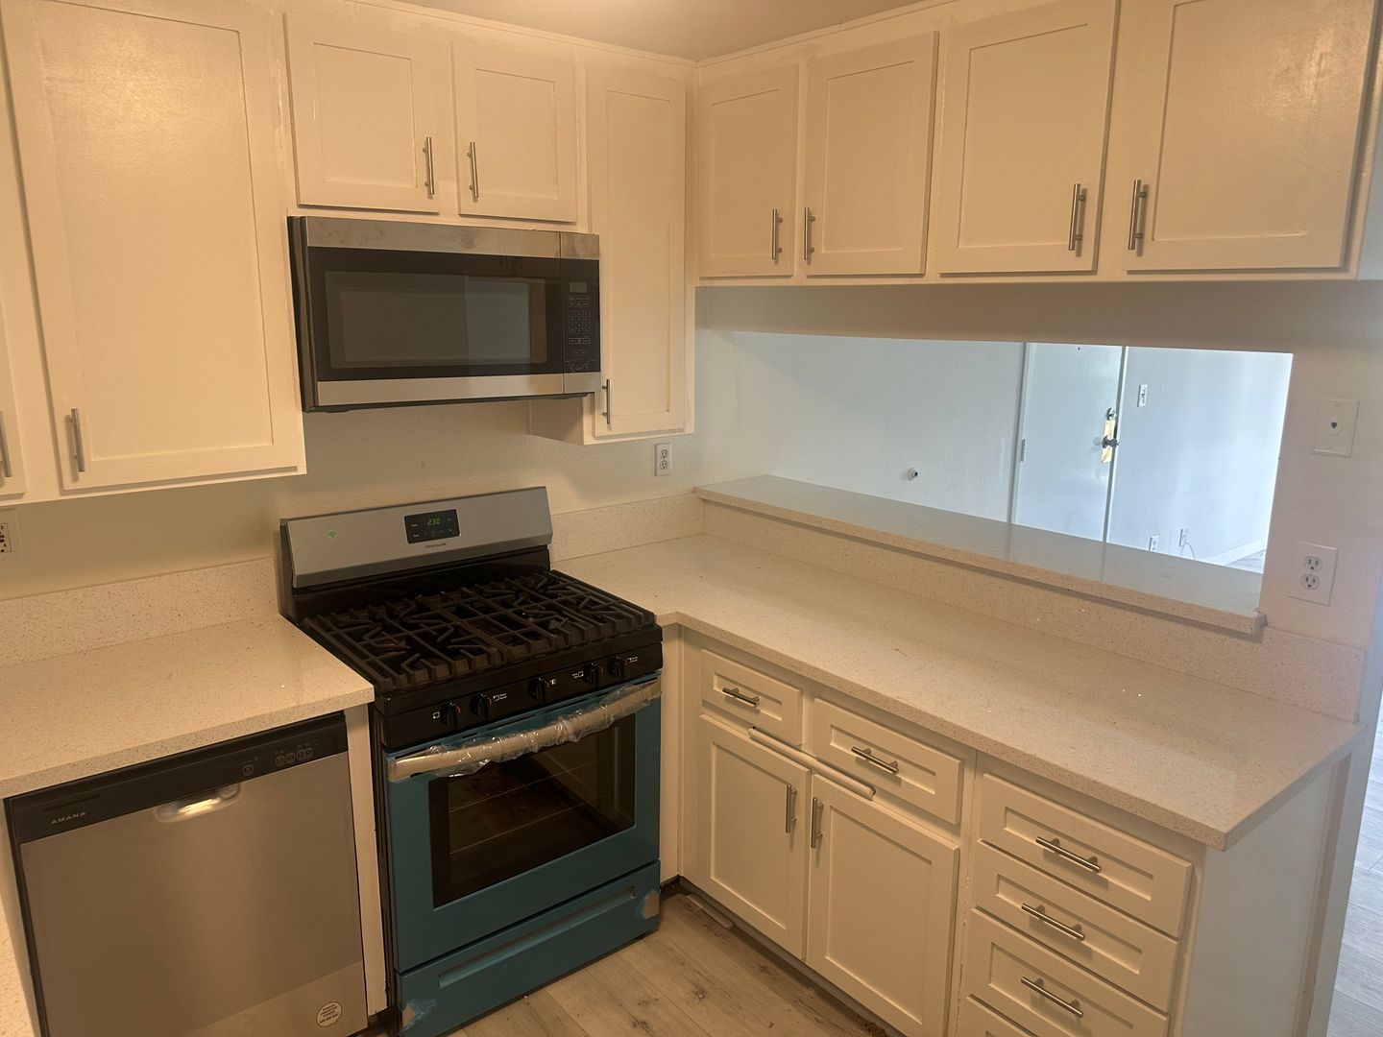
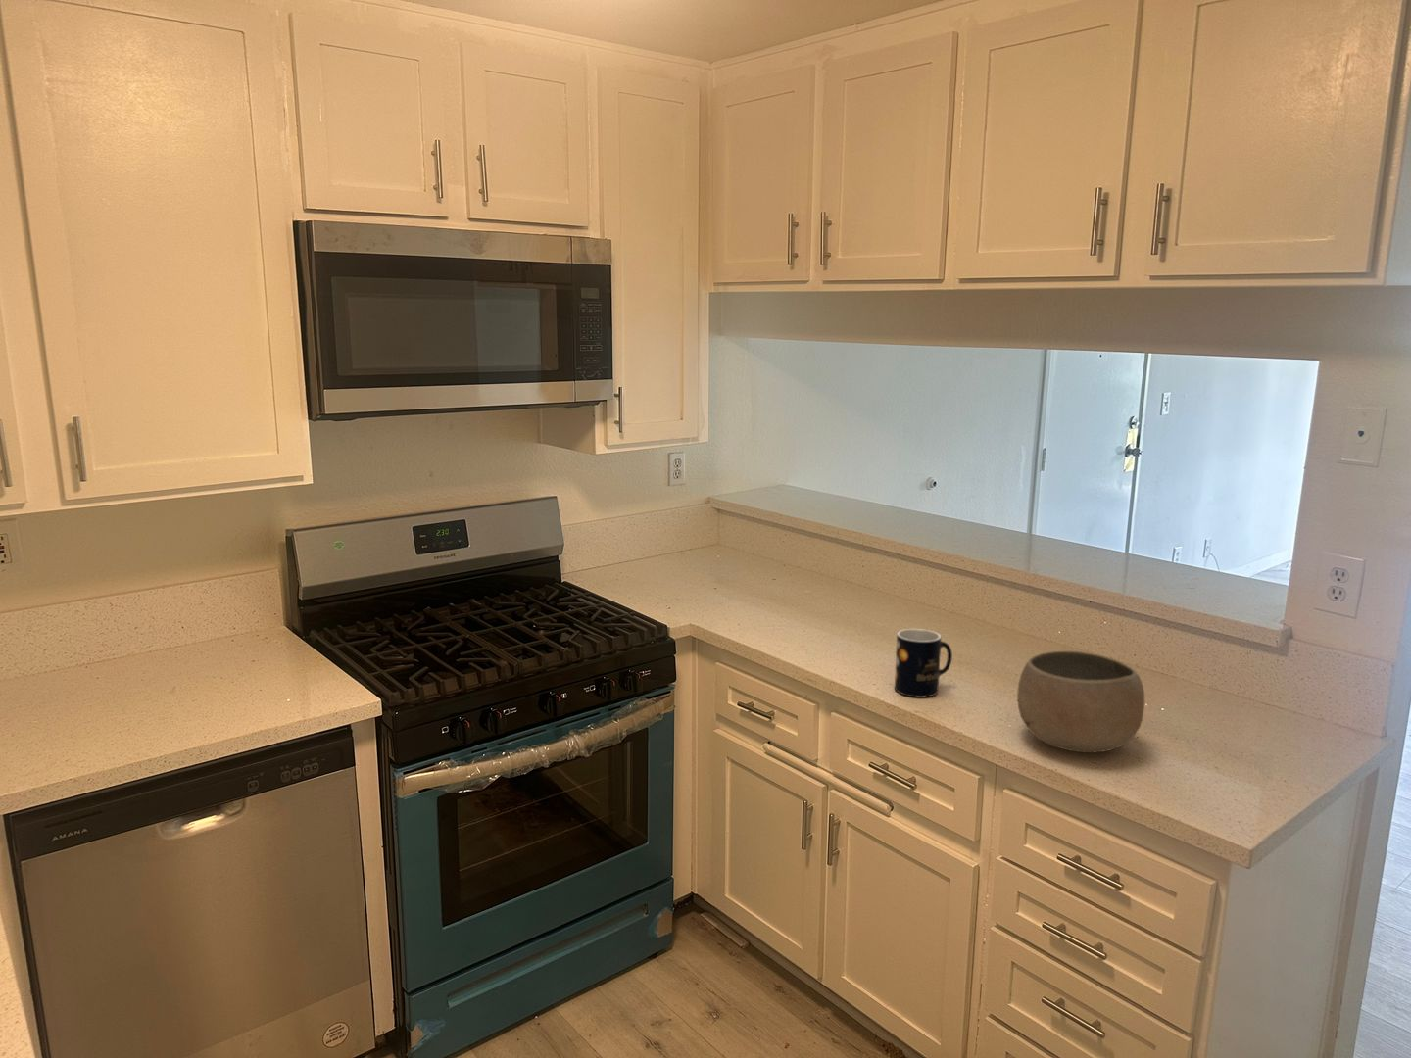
+ bowl (1080, 703)
+ mug (922, 660)
